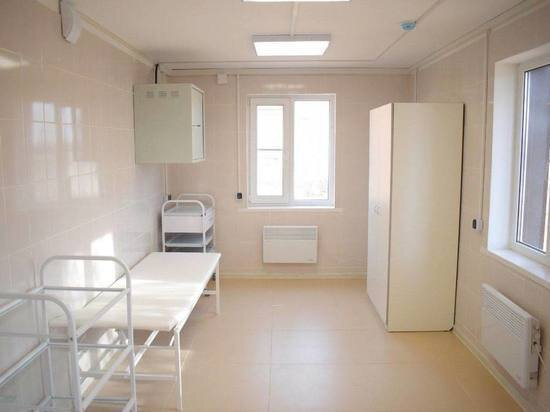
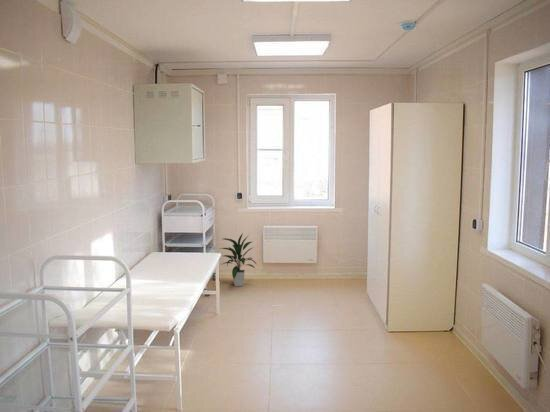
+ indoor plant (238, 259)
